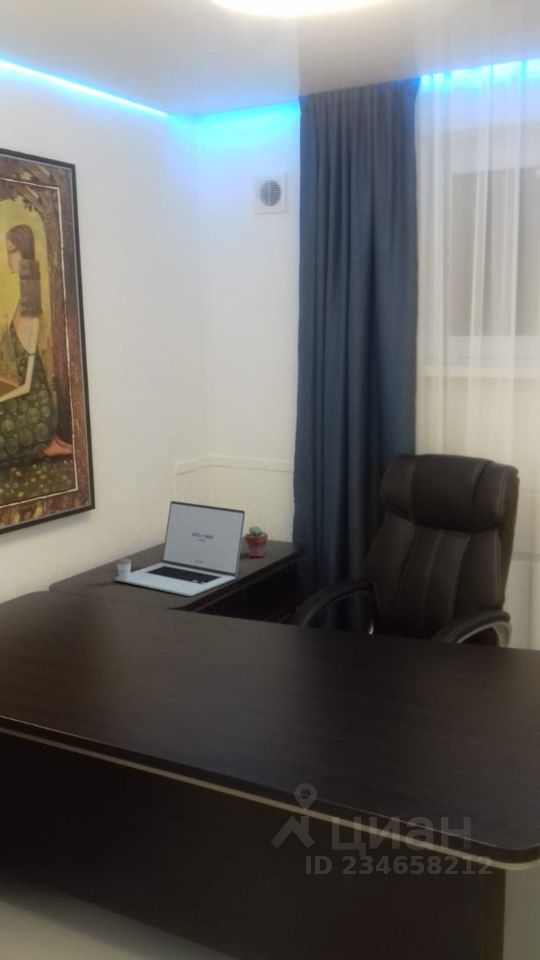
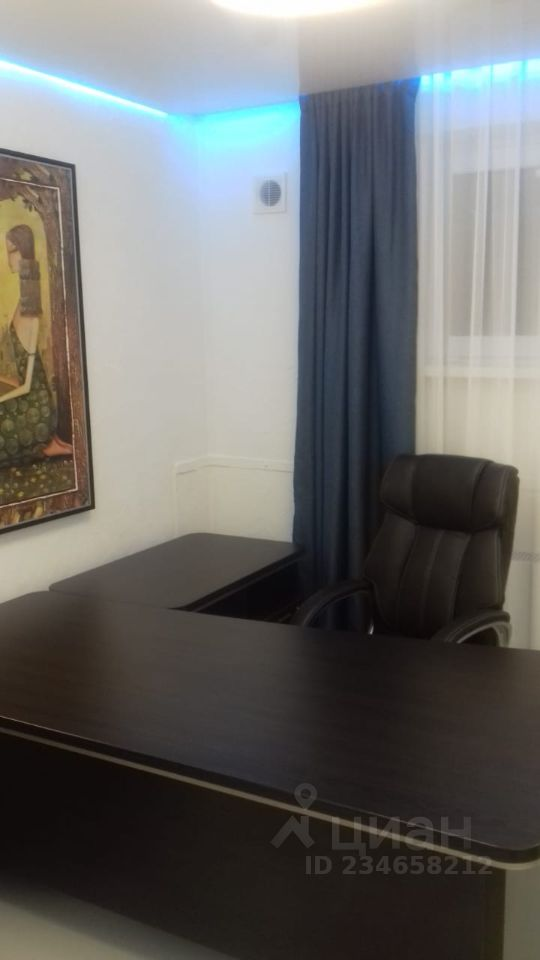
- laptop (179, 546)
- potted succulent (256, 540)
